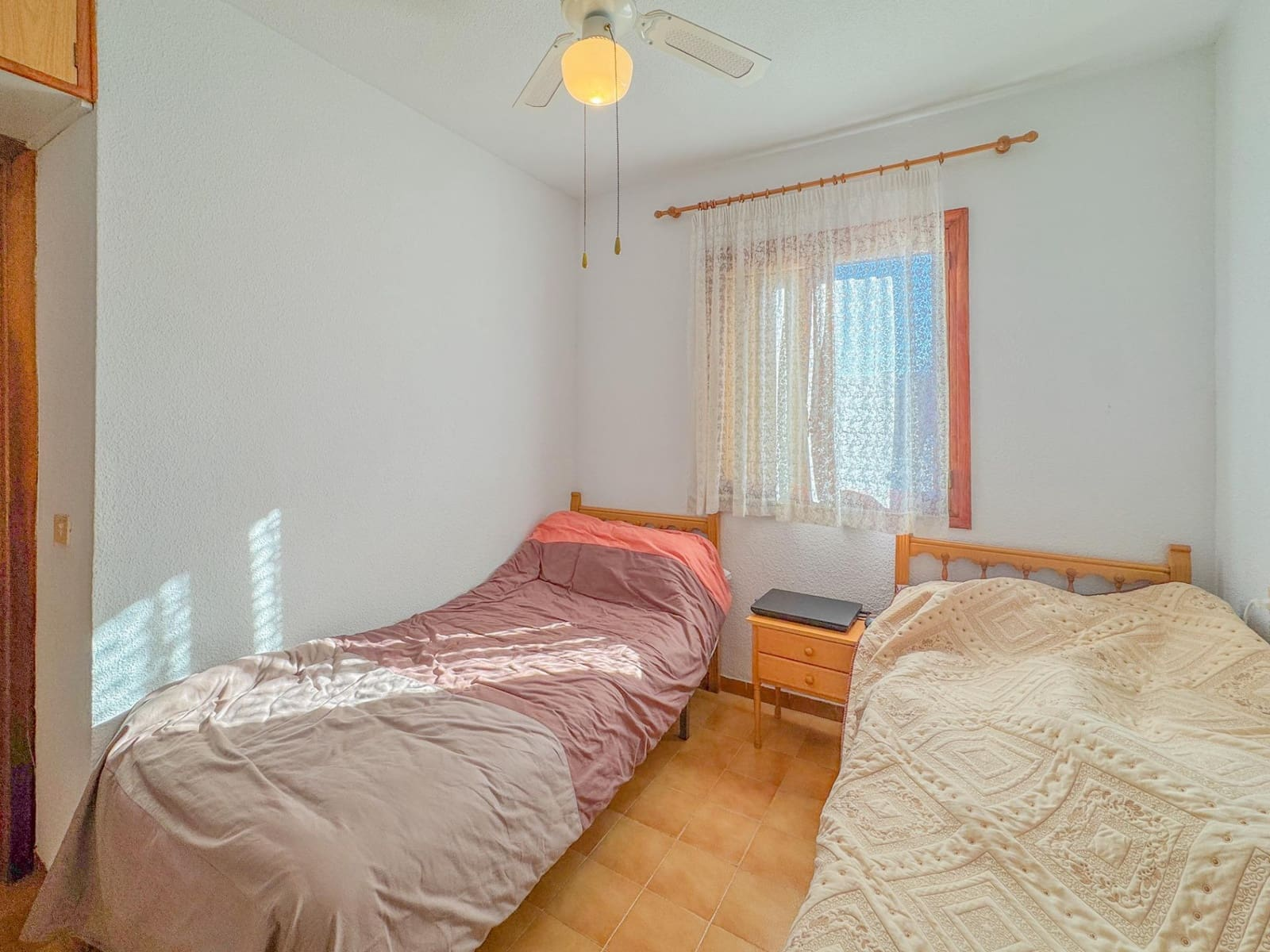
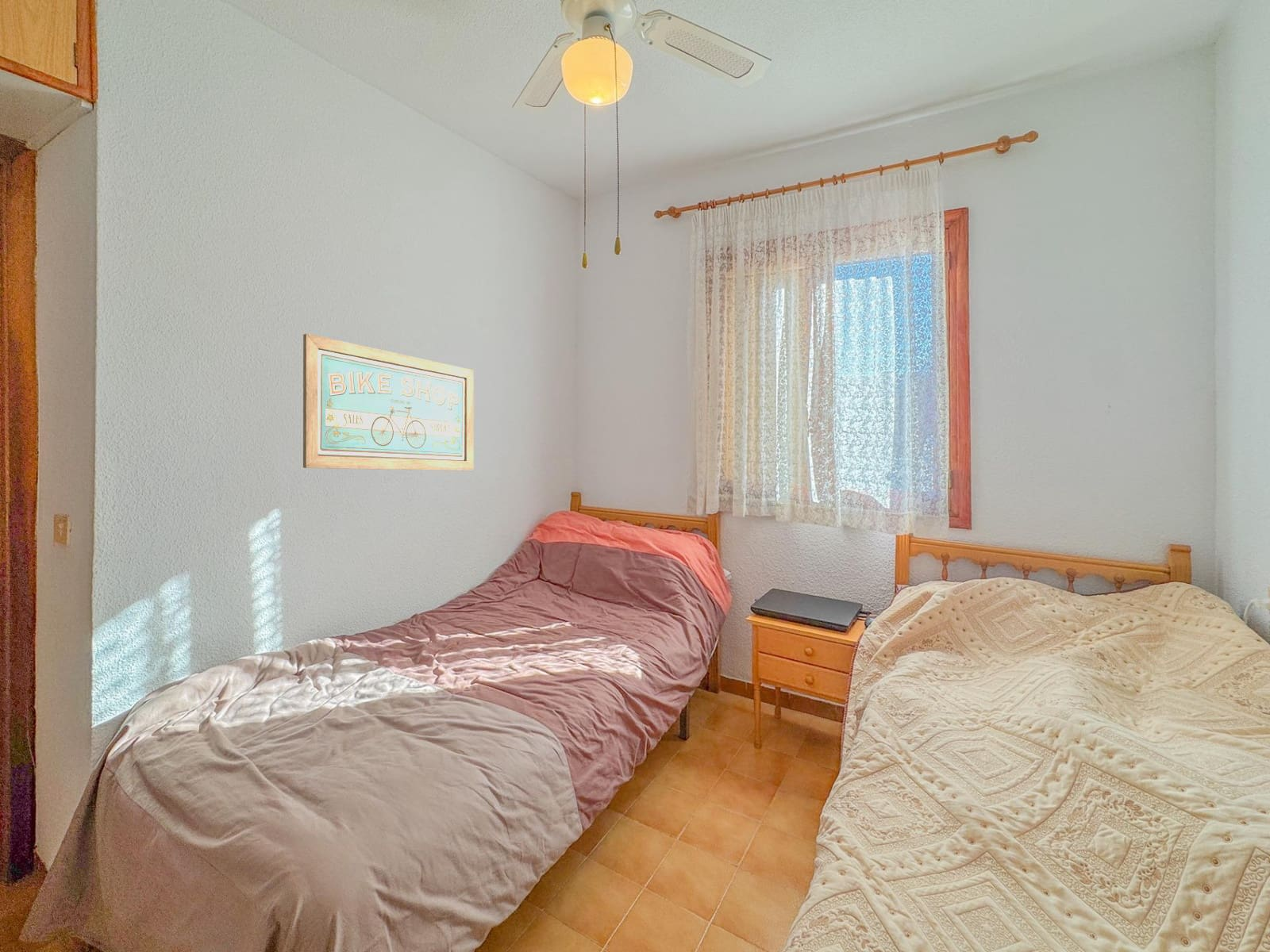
+ wall art (400, 412)
